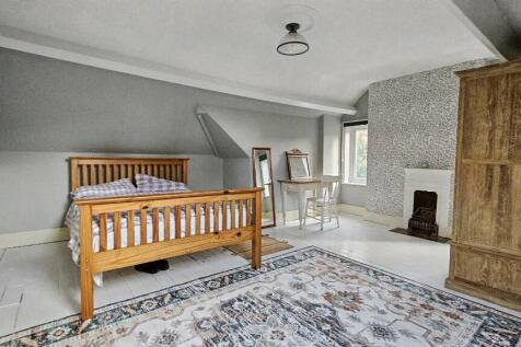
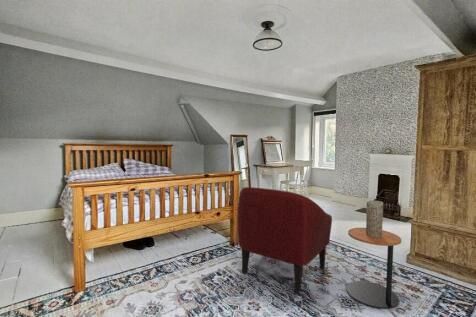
+ vase (374, 218)
+ armchair (283, 227)
+ side table (387, 264)
